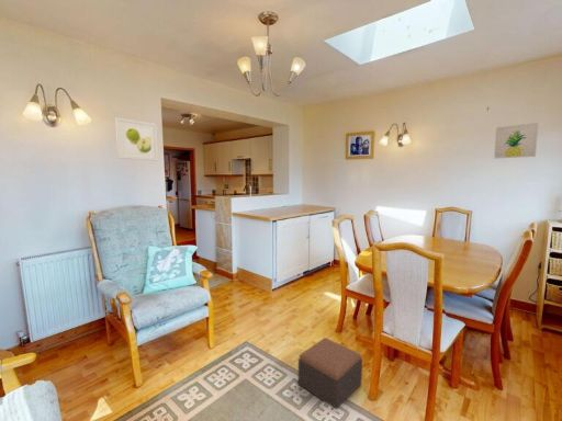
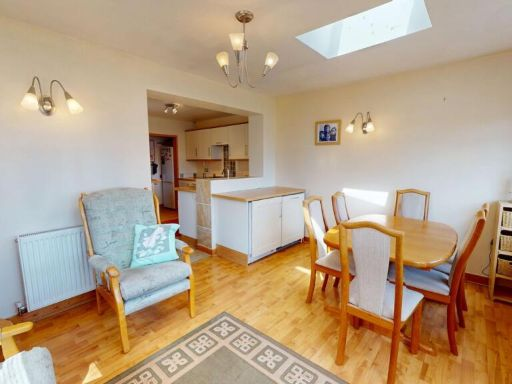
- wall art (515, 141)
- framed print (137, 140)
- footstool (329, 367)
